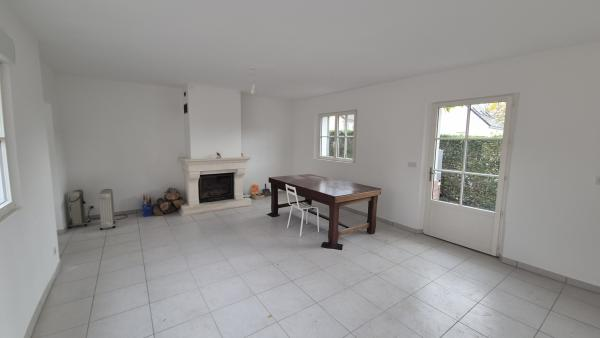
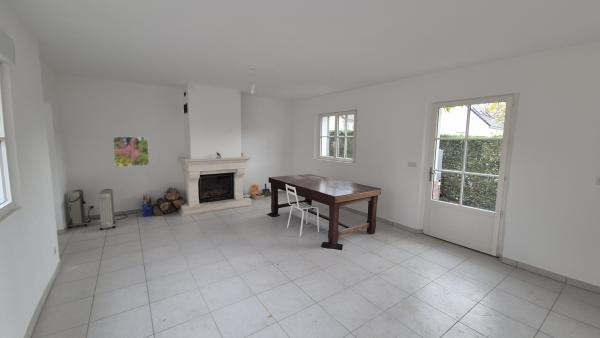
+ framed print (131, 151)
